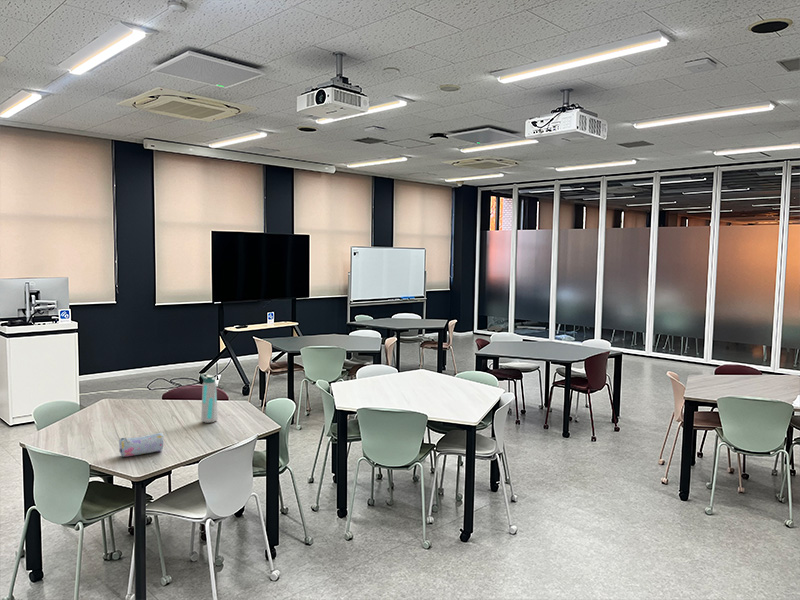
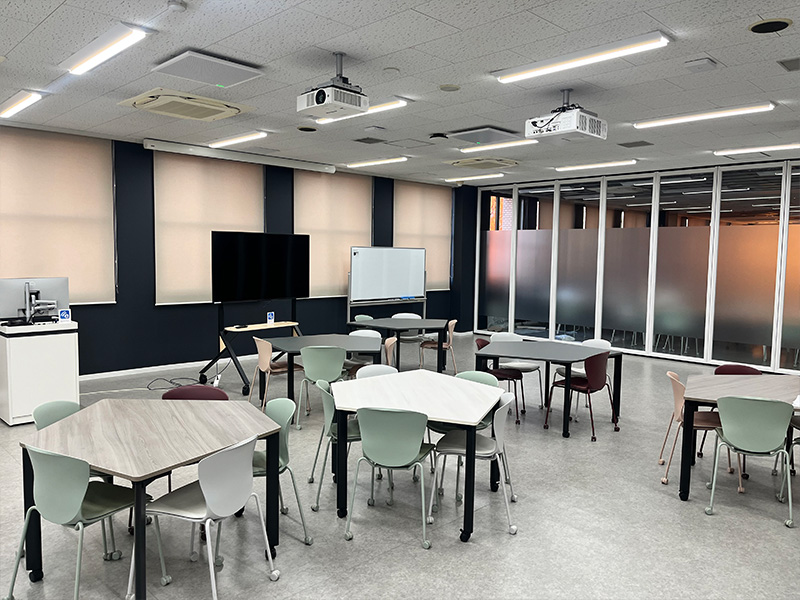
- water bottle (208, 398)
- pencil case (141, 444)
